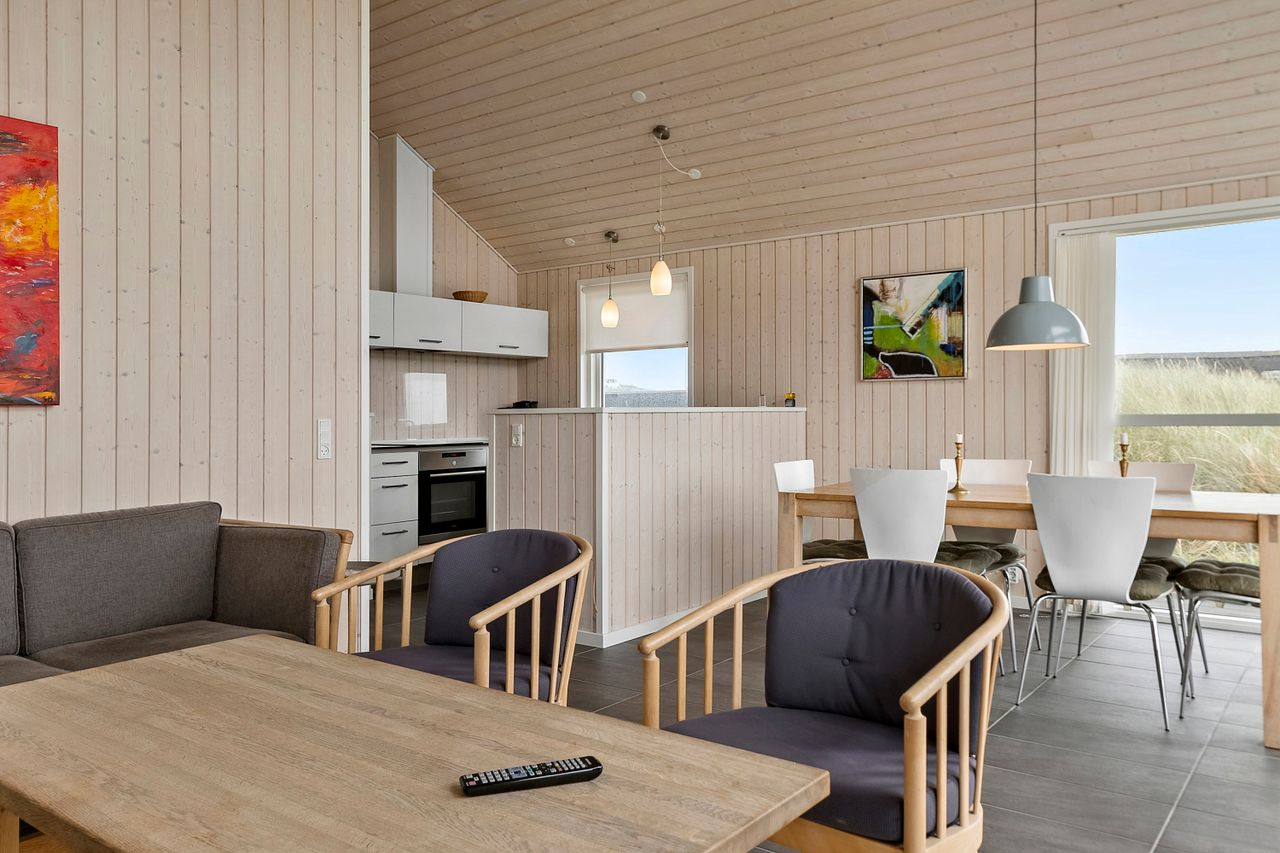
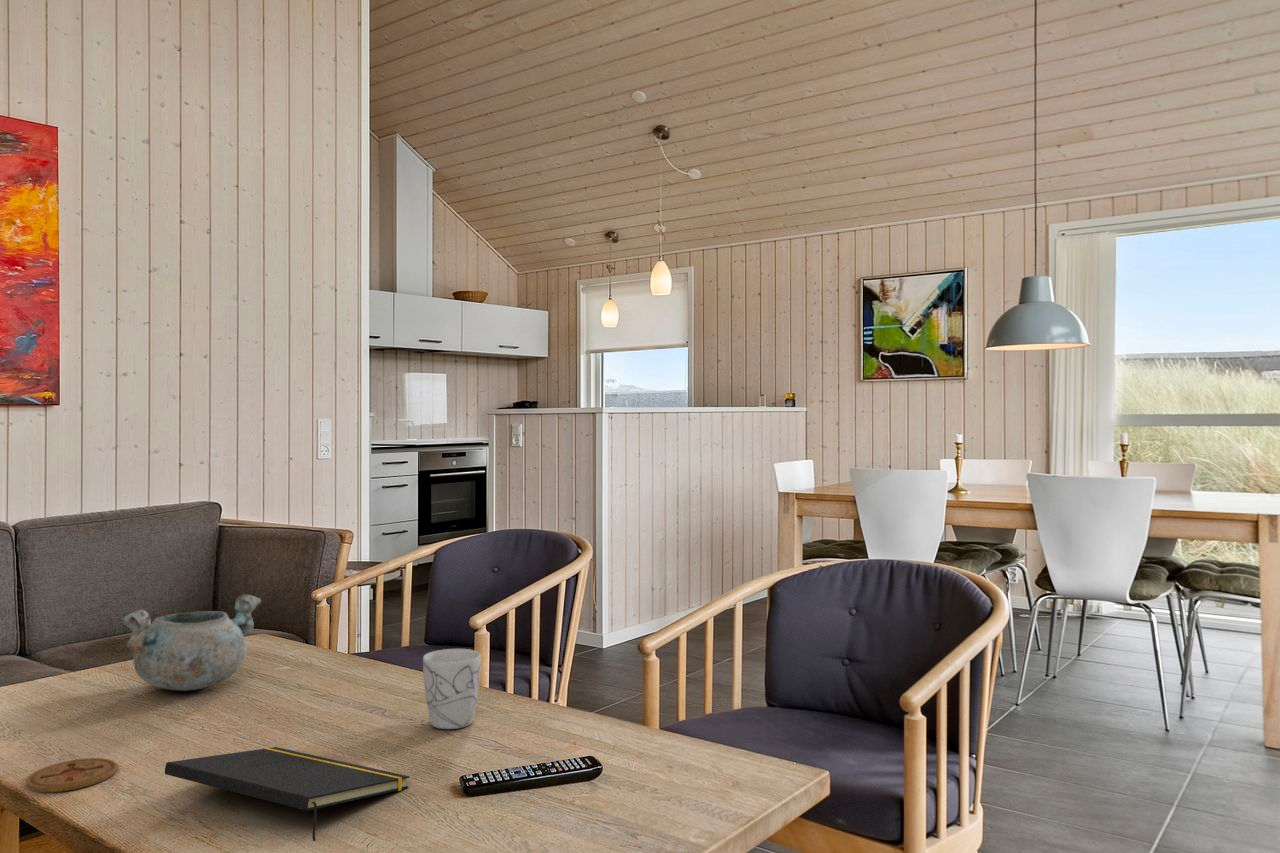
+ decorative bowl (193, 642)
+ mug (446, 687)
+ coaster (72, 774)
+ notepad (289, 775)
